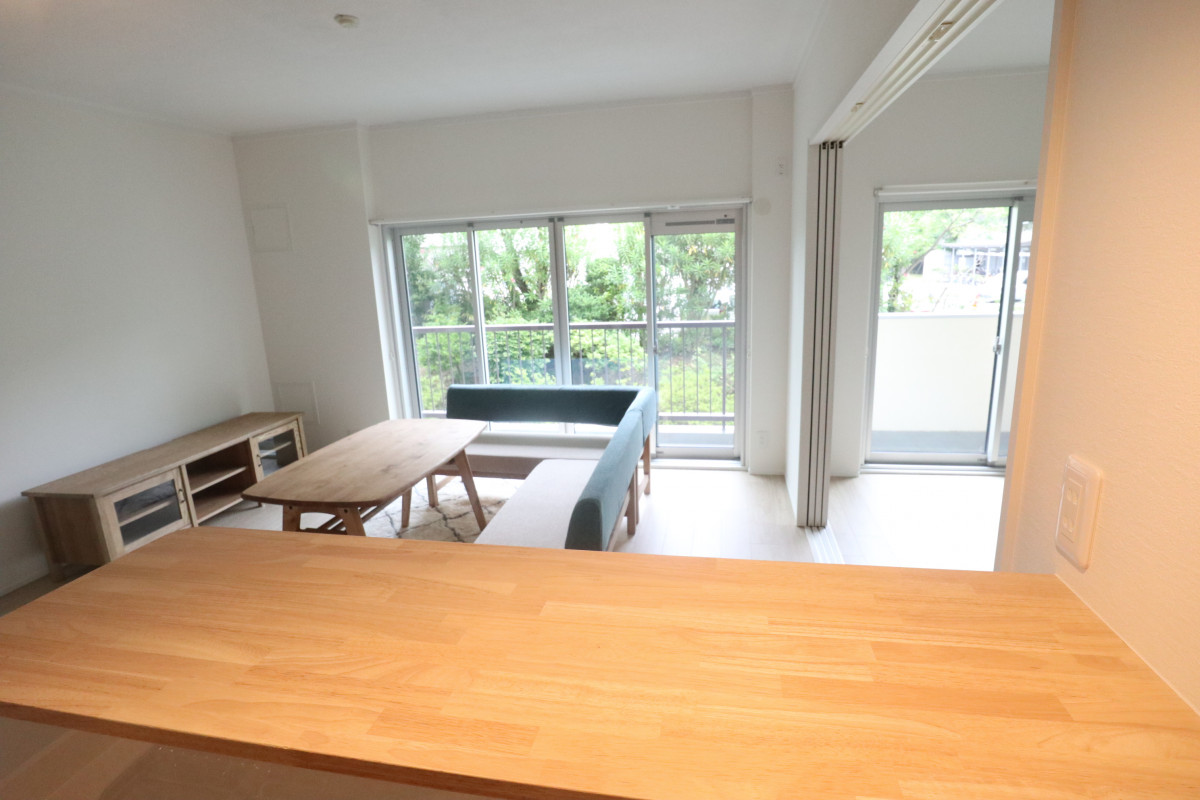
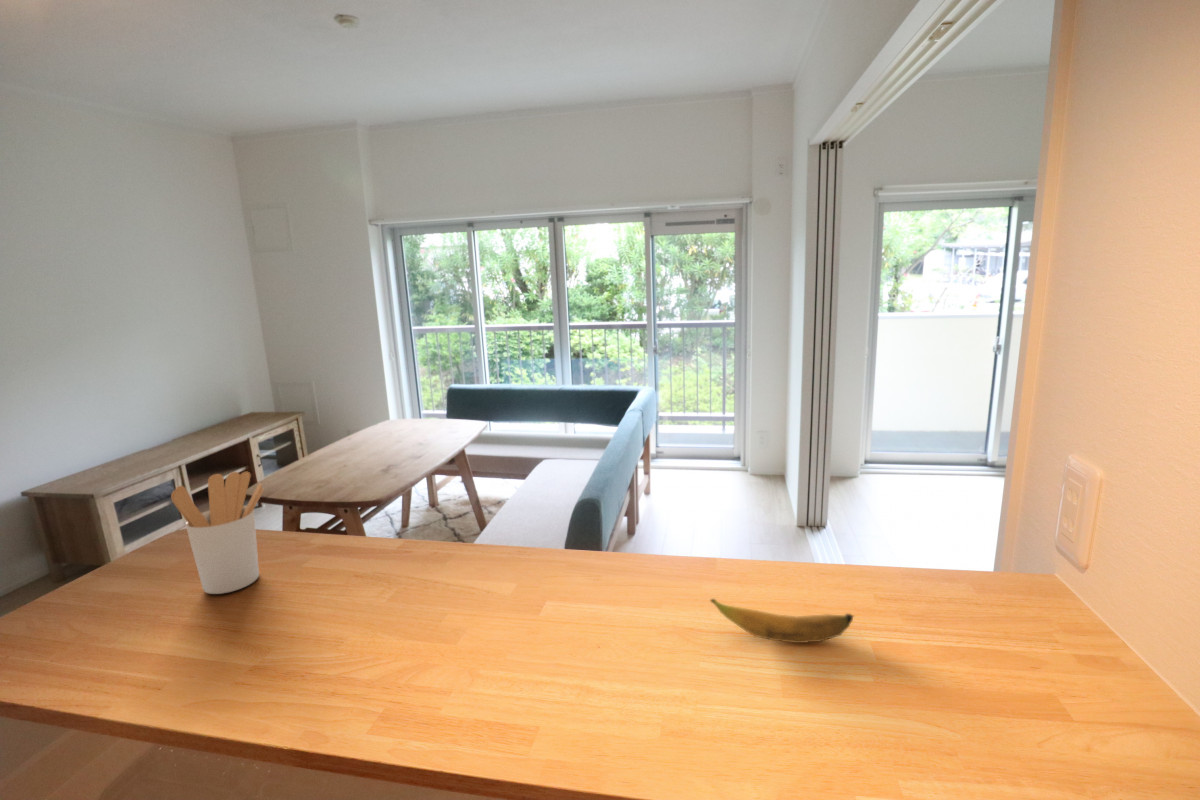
+ utensil holder (227, 527)
+ banana (780, 618)
